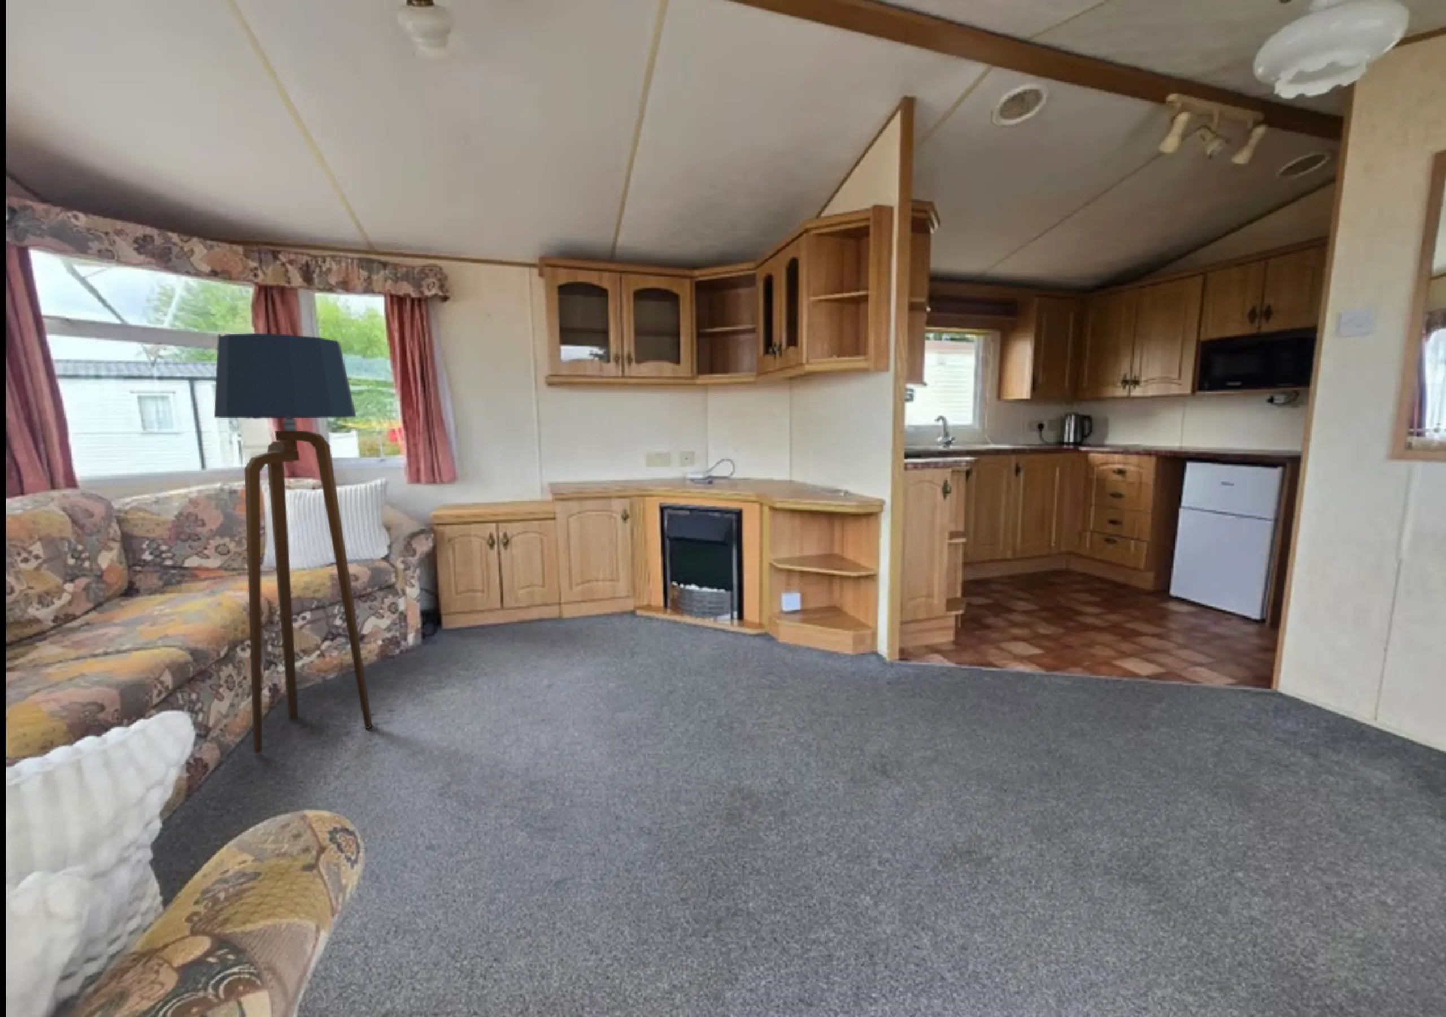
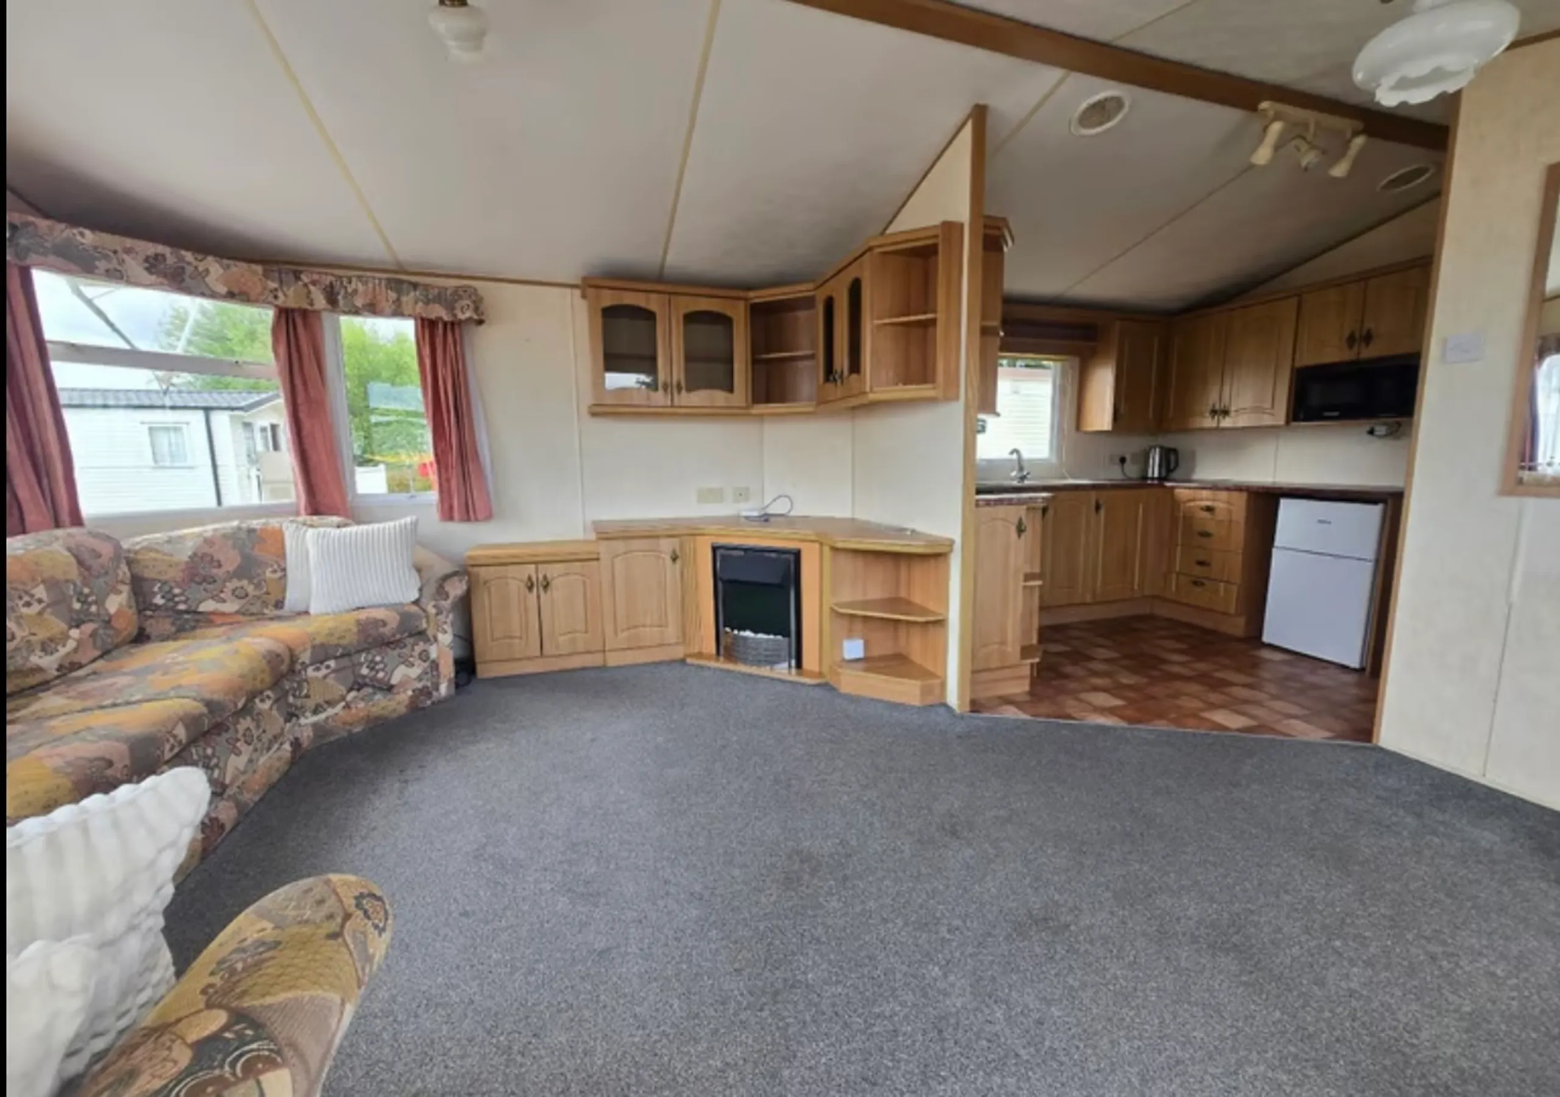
- floor lamp (288, 544)
